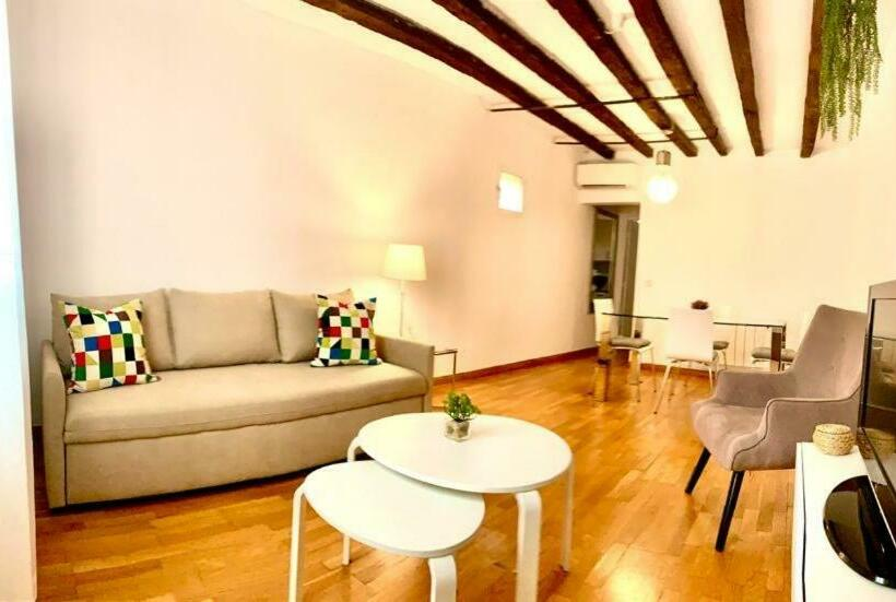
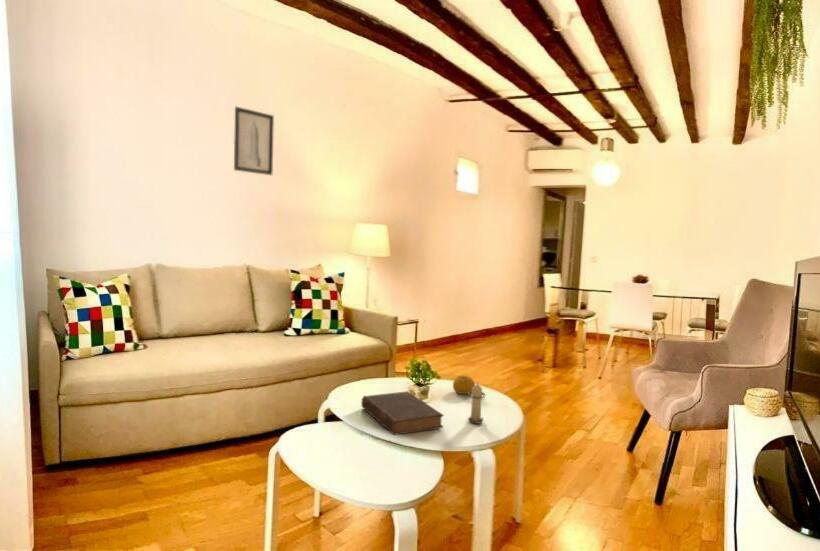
+ fruit (463, 384)
+ candle (476, 401)
+ book (400, 411)
+ wall art (254, 142)
